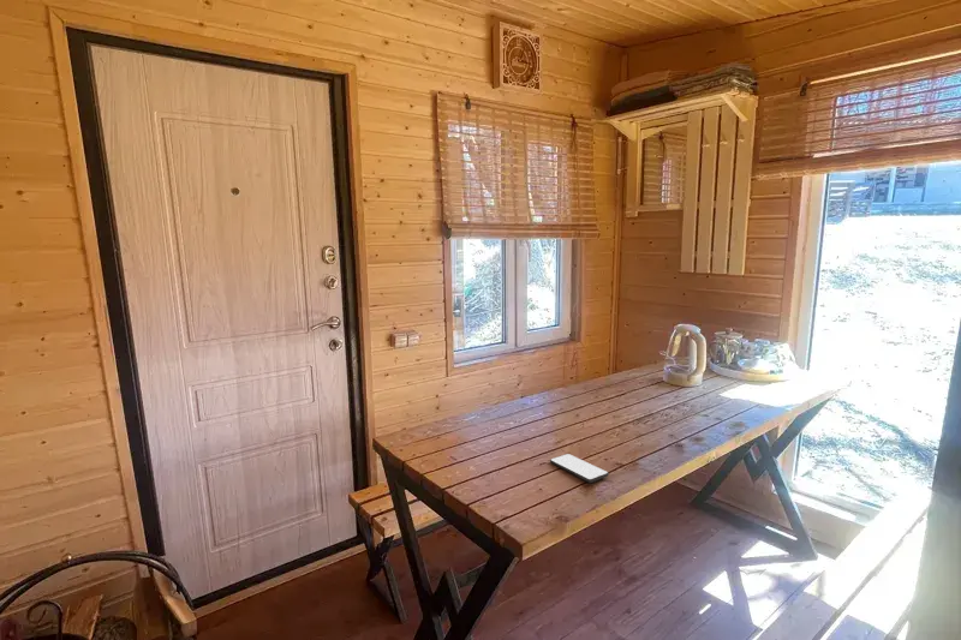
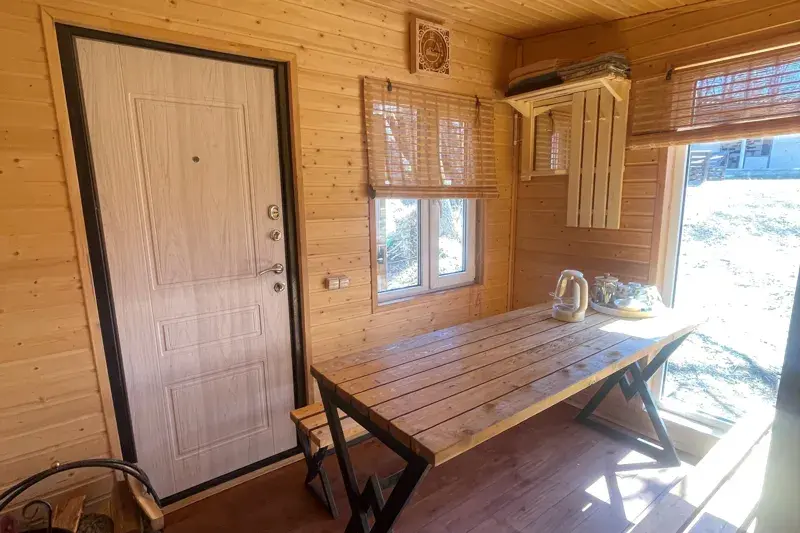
- smartphone (578, 467)
